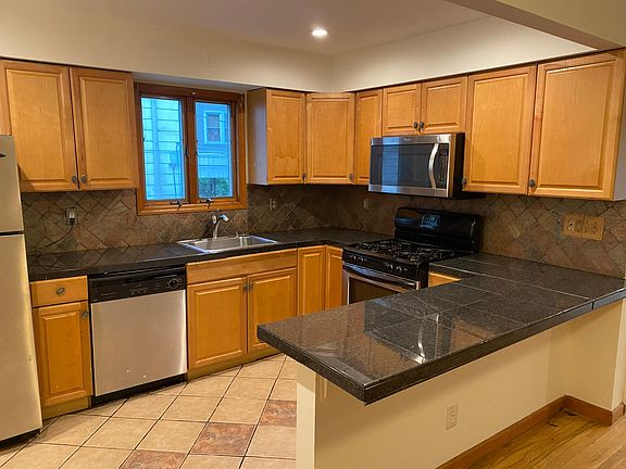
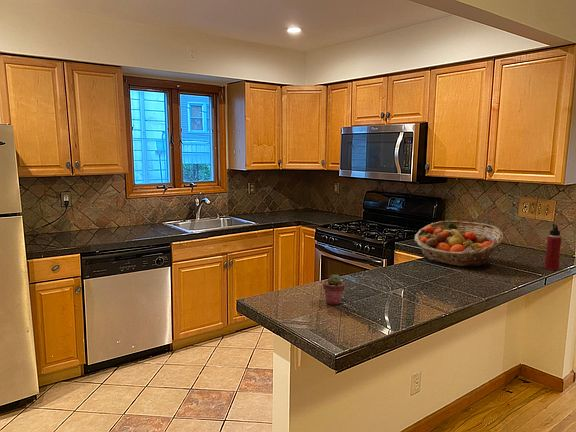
+ water bottle (553, 247)
+ fruit basket (456, 242)
+ potted succulent (333, 288)
